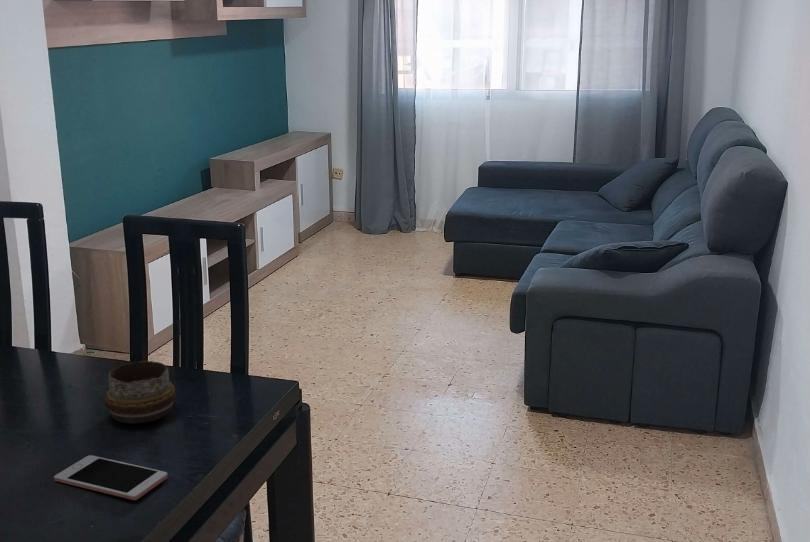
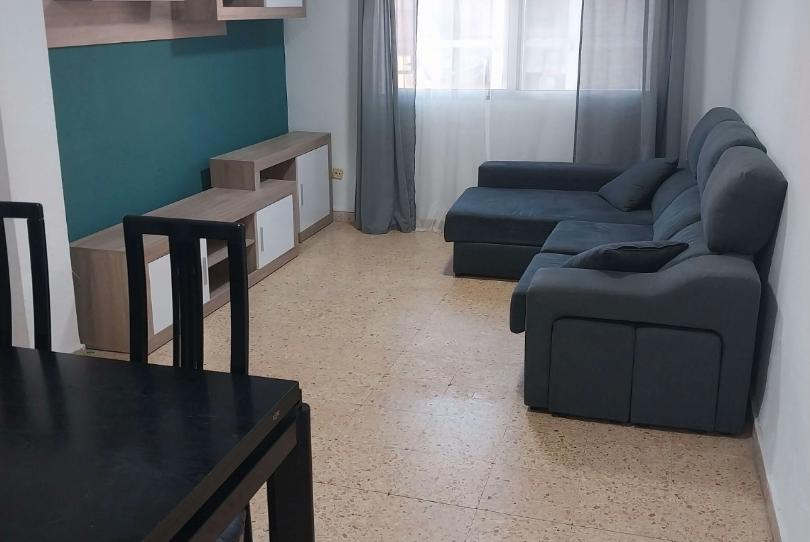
- decorative bowl (140, 392)
- cell phone (111, 476)
